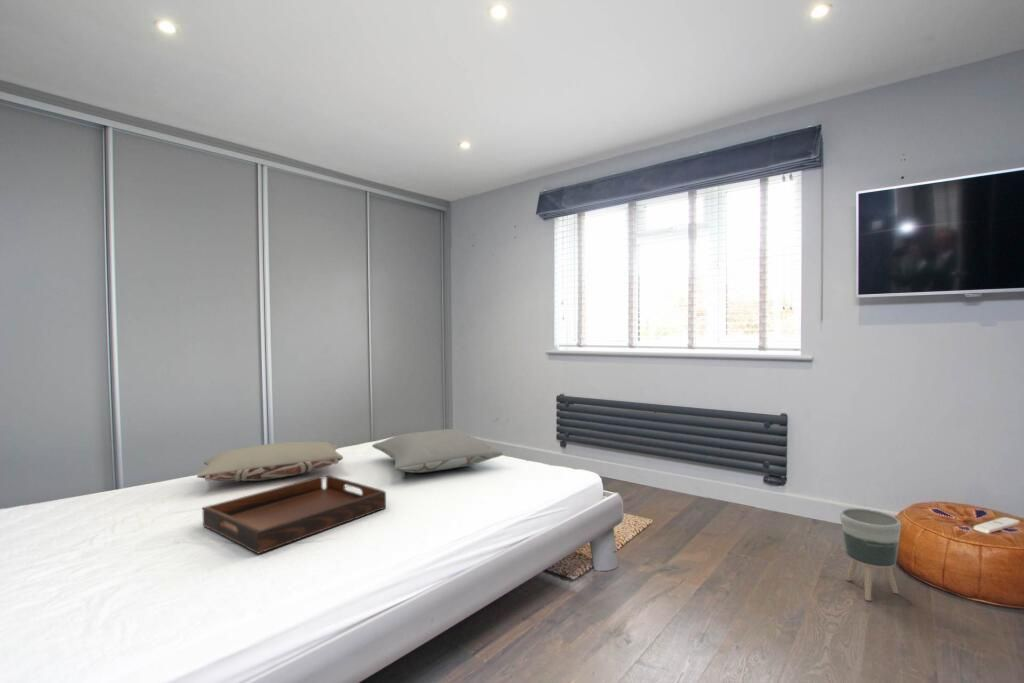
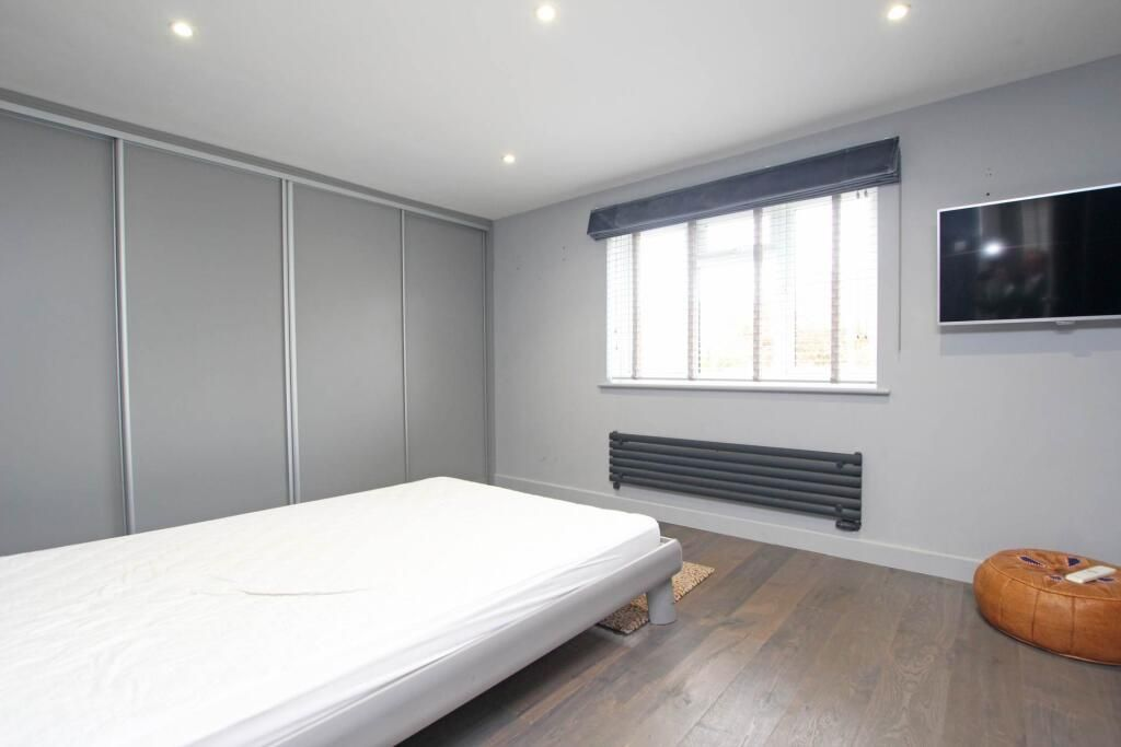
- serving tray (298, 507)
- planter (870, 553)
- pillow (435, 449)
- pillow (275, 460)
